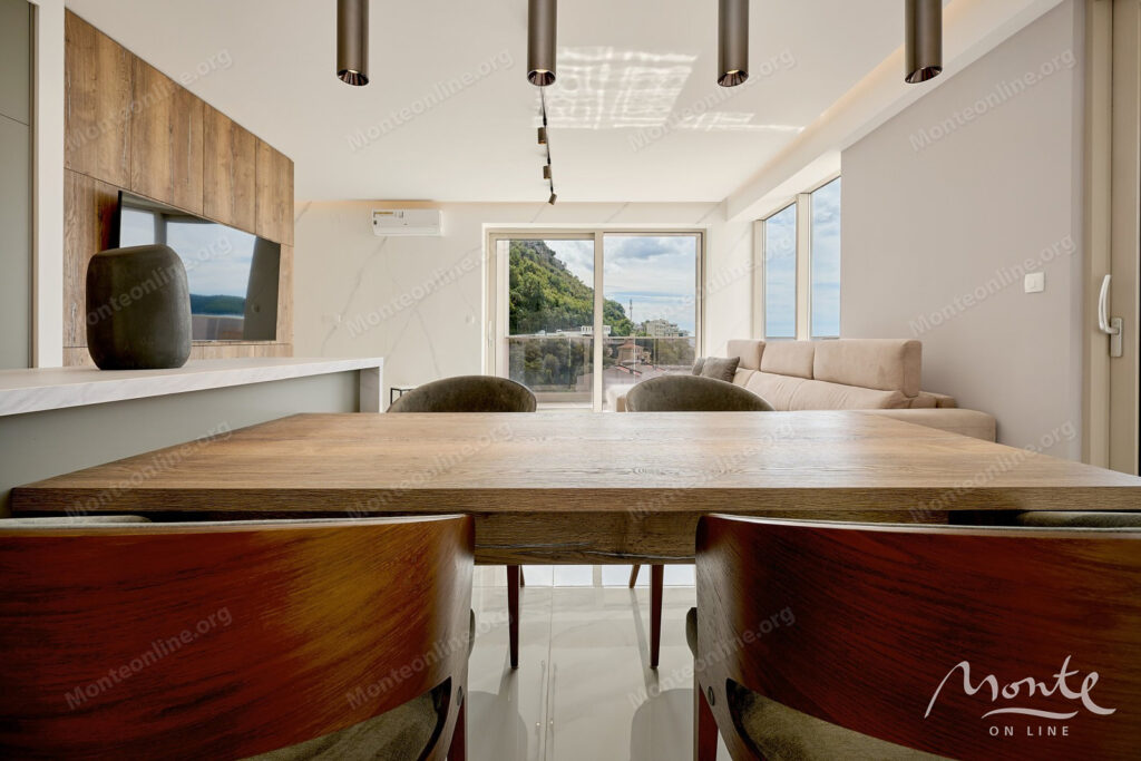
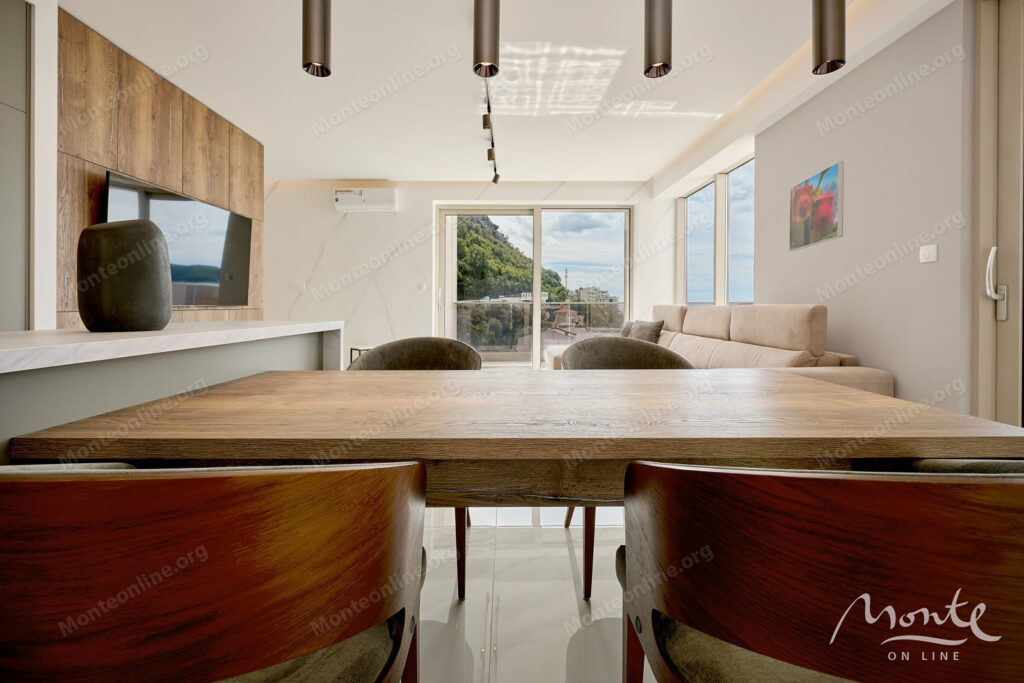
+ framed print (814, 210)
